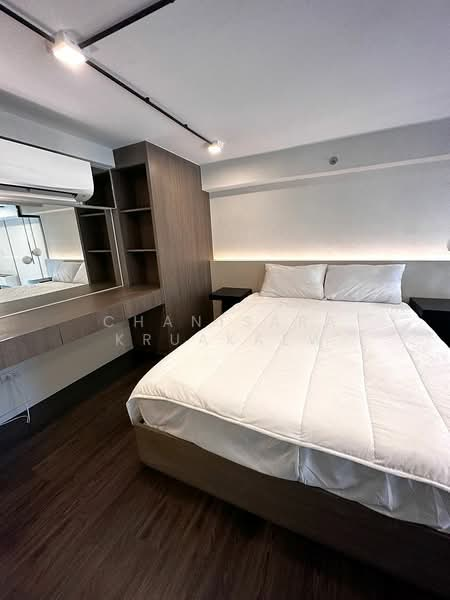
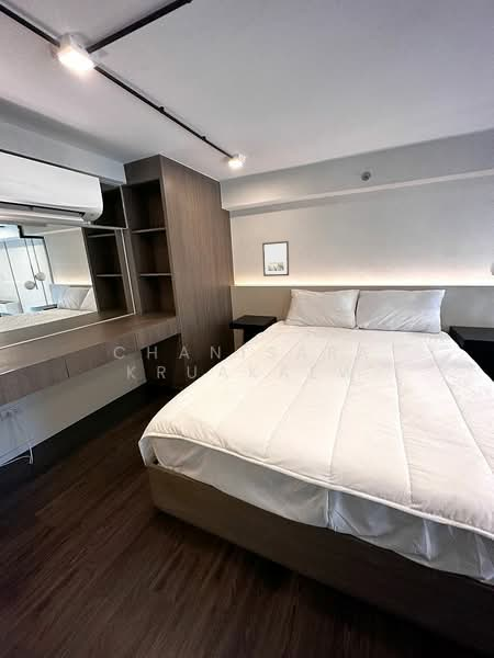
+ wall art (276, 259)
